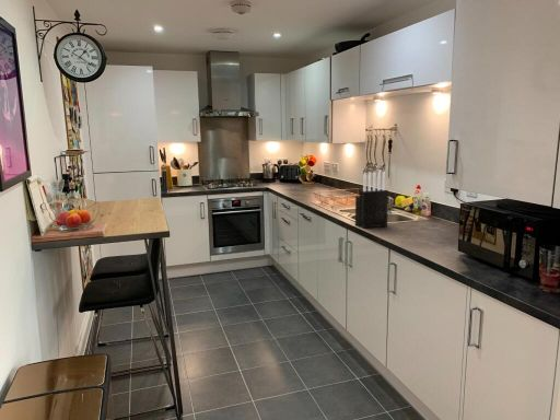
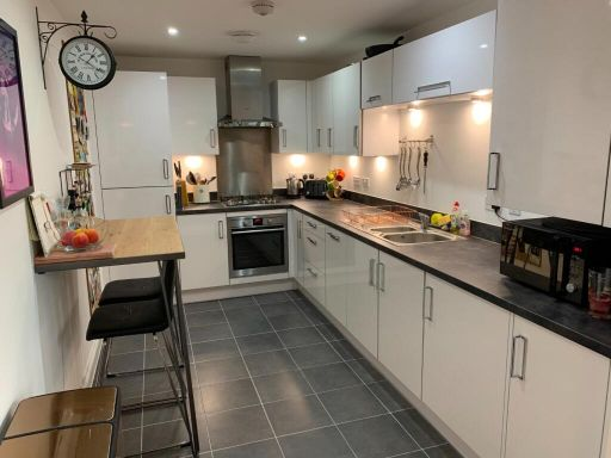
- knife block (371, 198)
